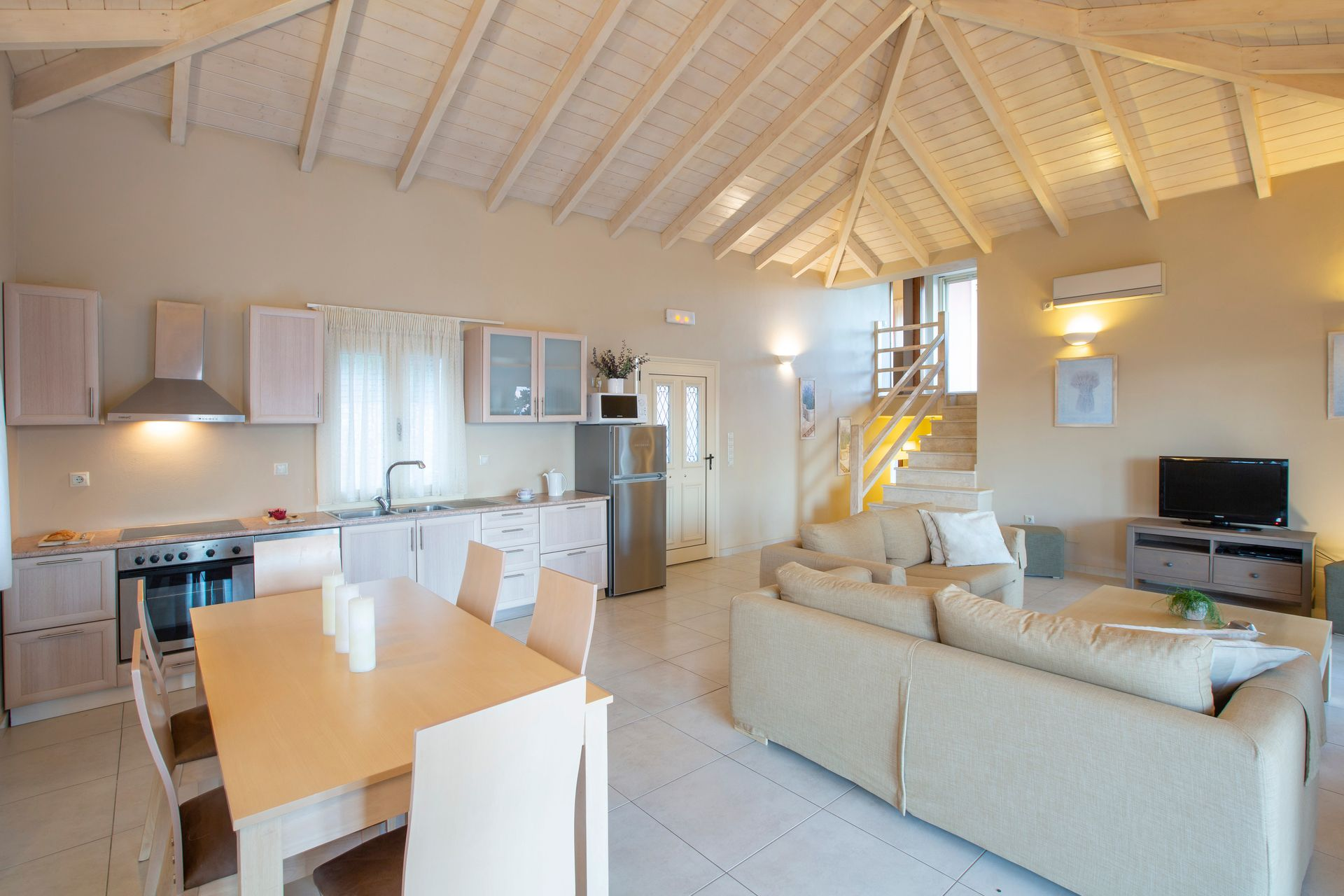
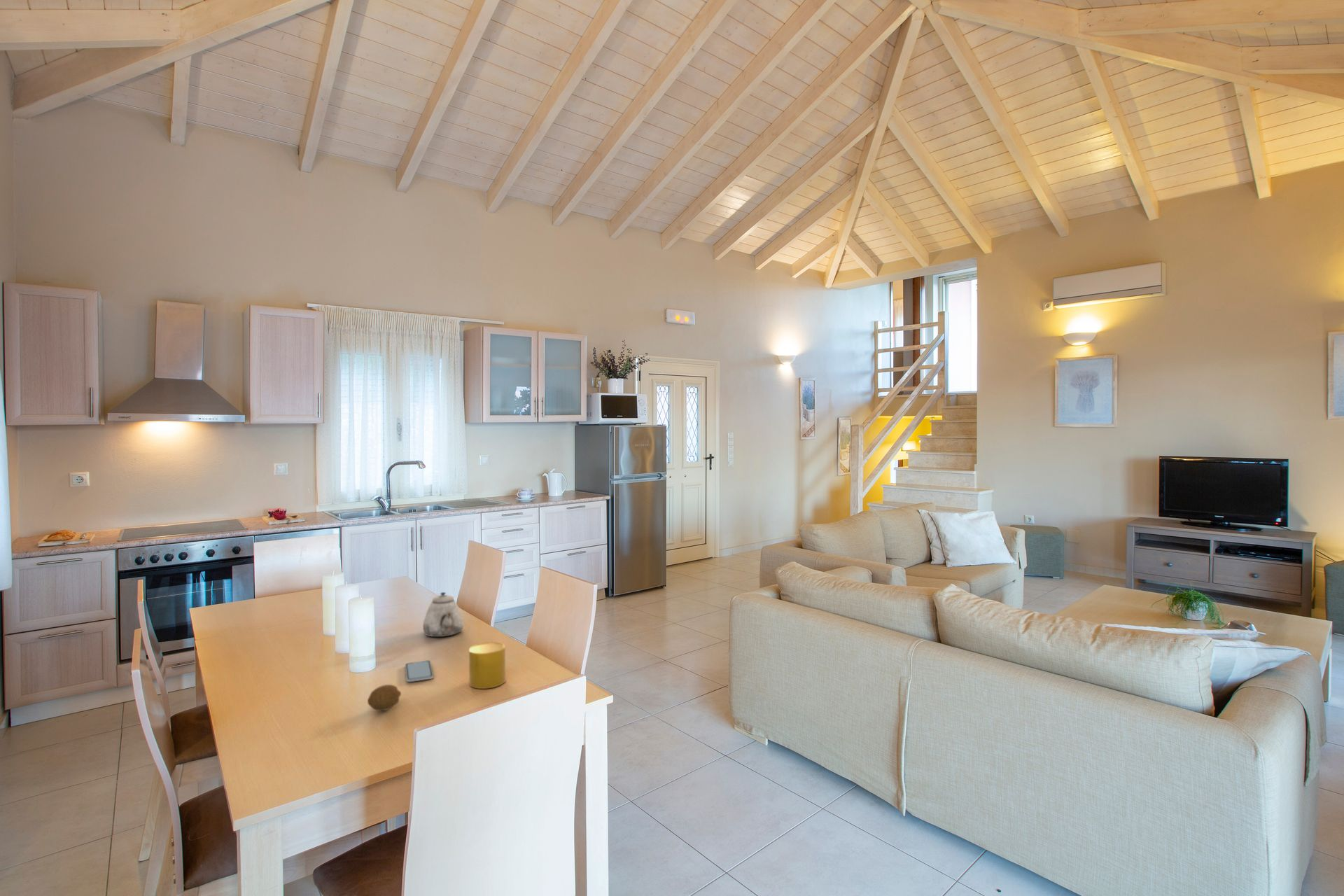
+ cup (487, 664)
+ teapot (444, 613)
+ fruit (384, 697)
+ smartphone (419, 671)
